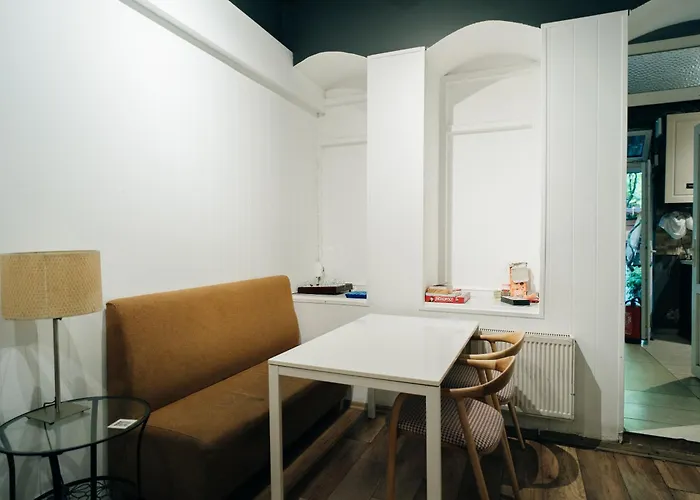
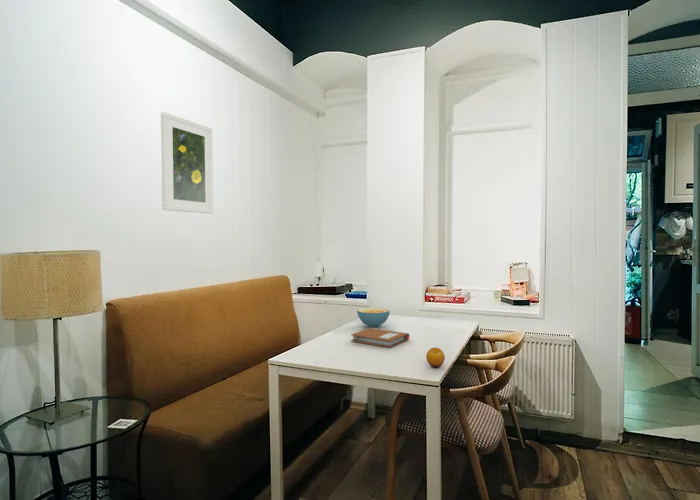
+ fruit (435, 357)
+ notebook (381, 337)
+ cereal bowl (373, 318)
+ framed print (189, 166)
